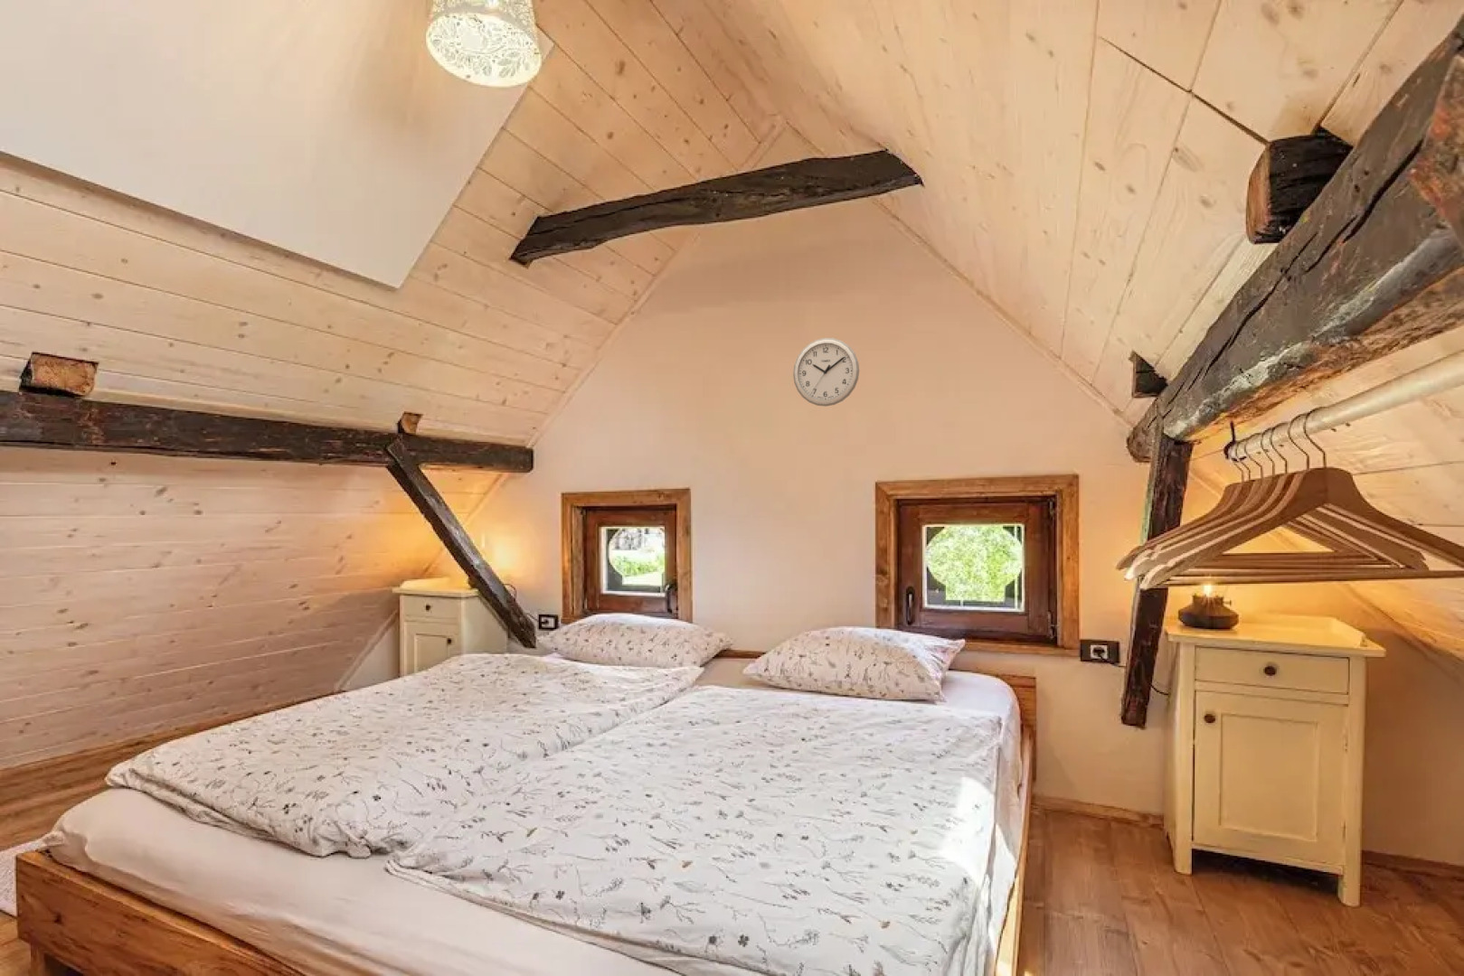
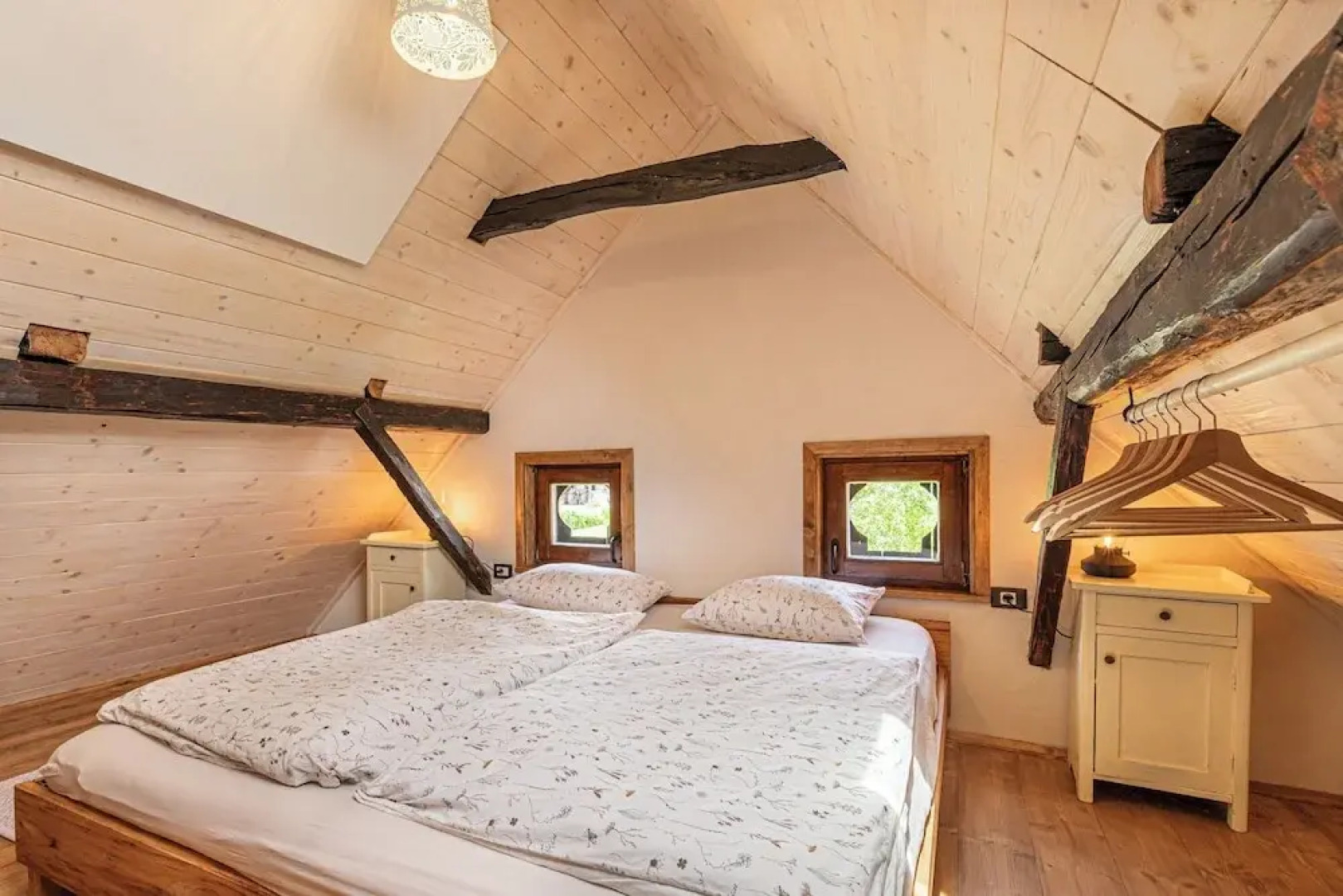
- wall clock (825, 371)
